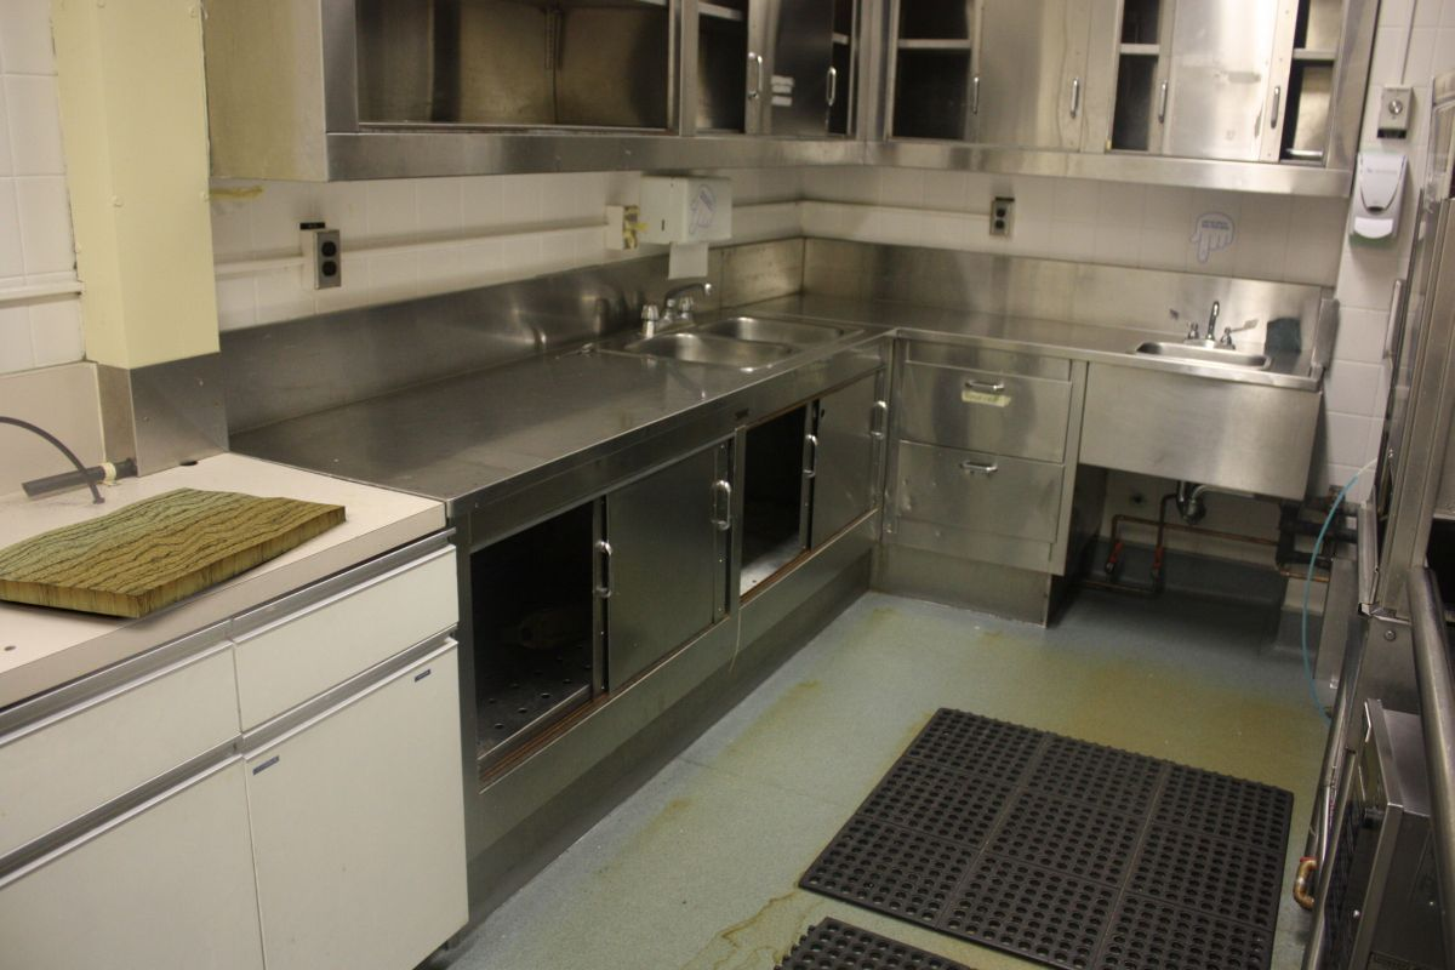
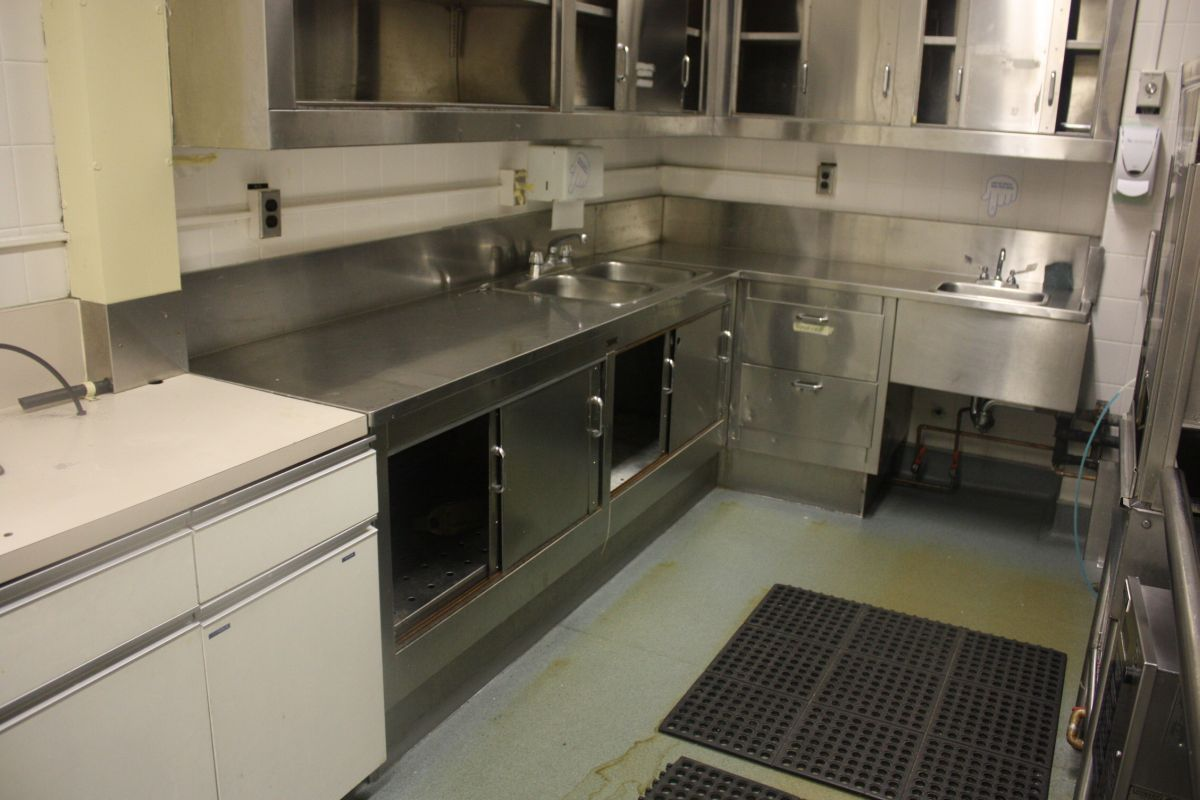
- cutting board (165, 540)
